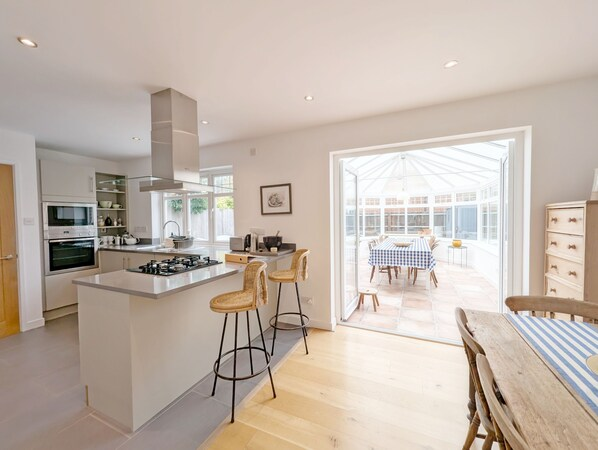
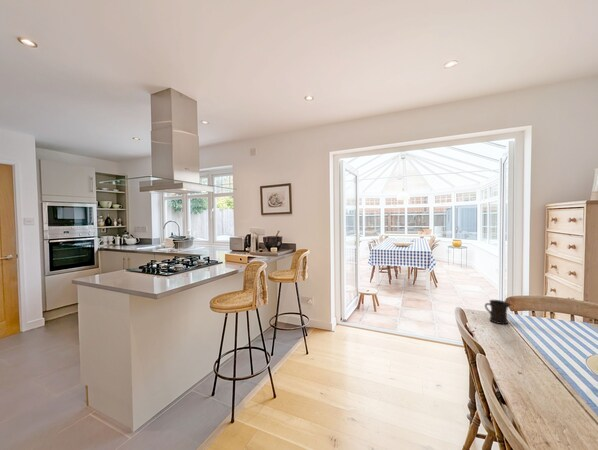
+ mug (497, 311)
